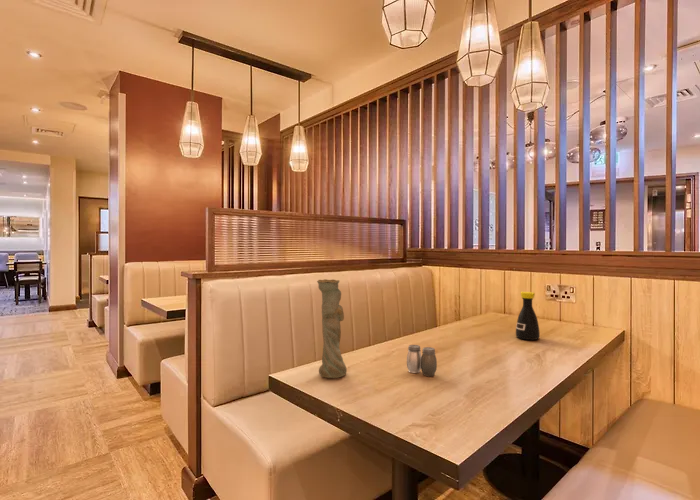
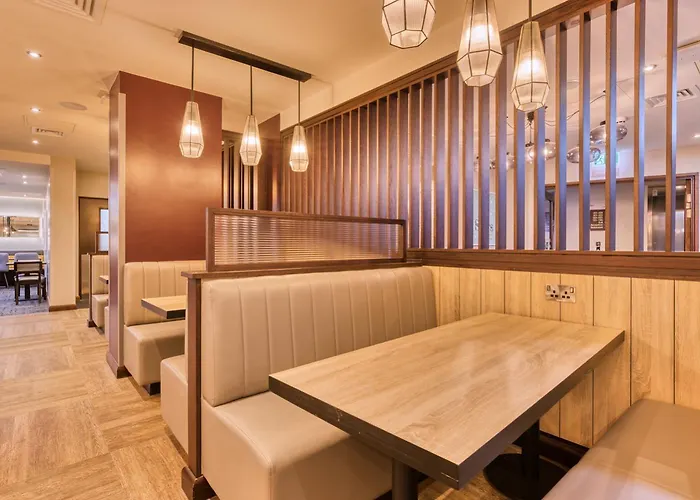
- vase (332, 327)
- salt and pepper shaker (421, 359)
- bottle (527, 315)
